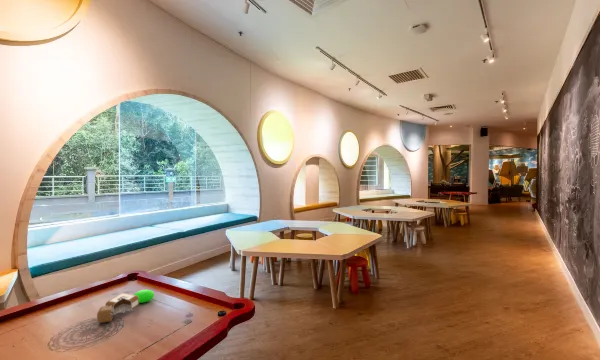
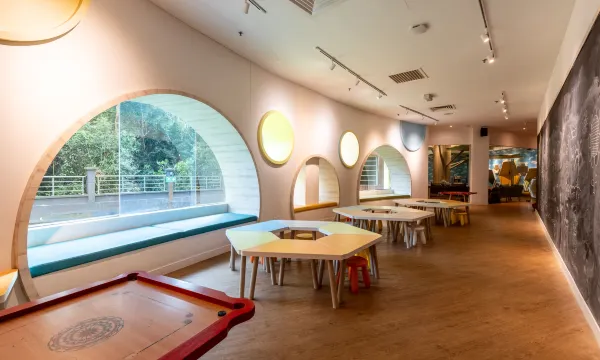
- pencil sharpener (127, 302)
